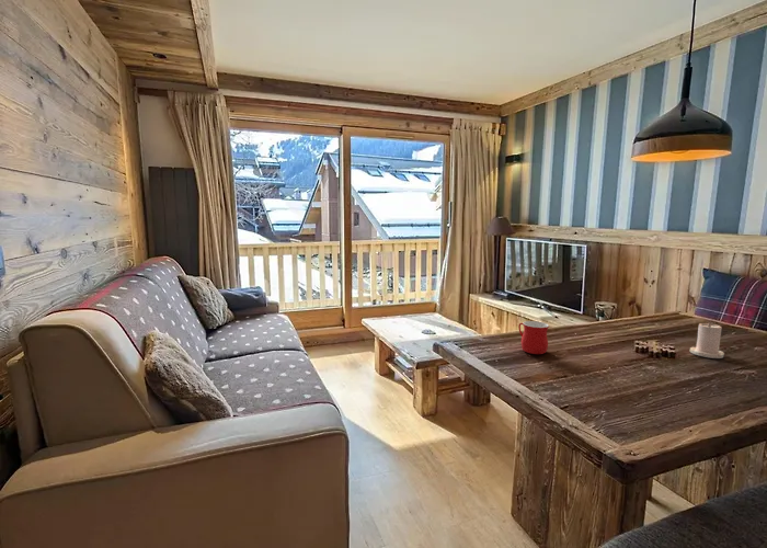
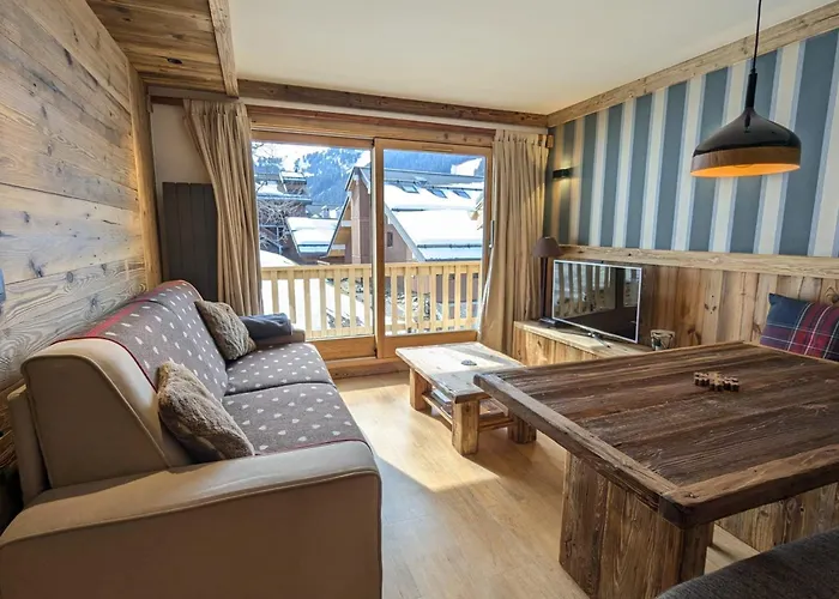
- mug (531, 336)
- candle (708, 338)
